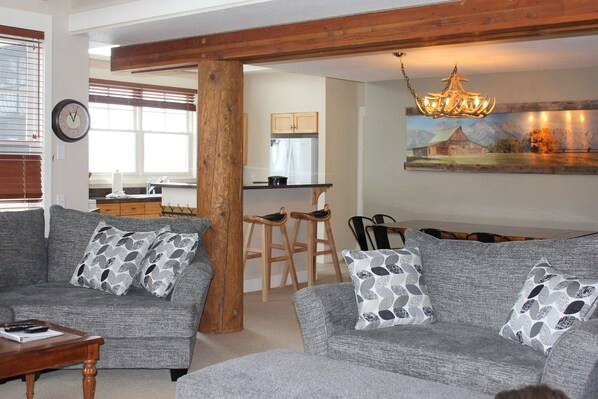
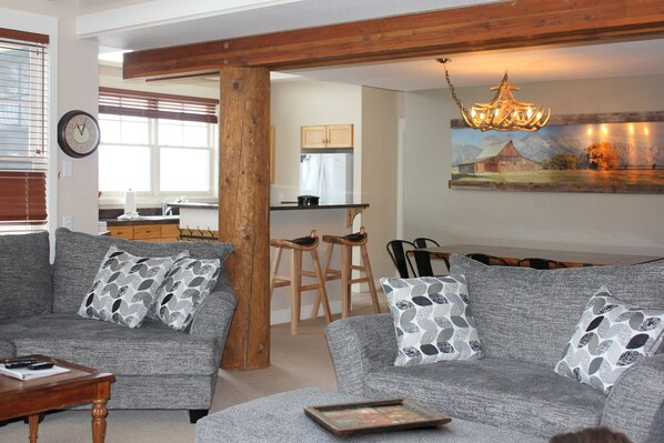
+ decorative tray (375, 415)
